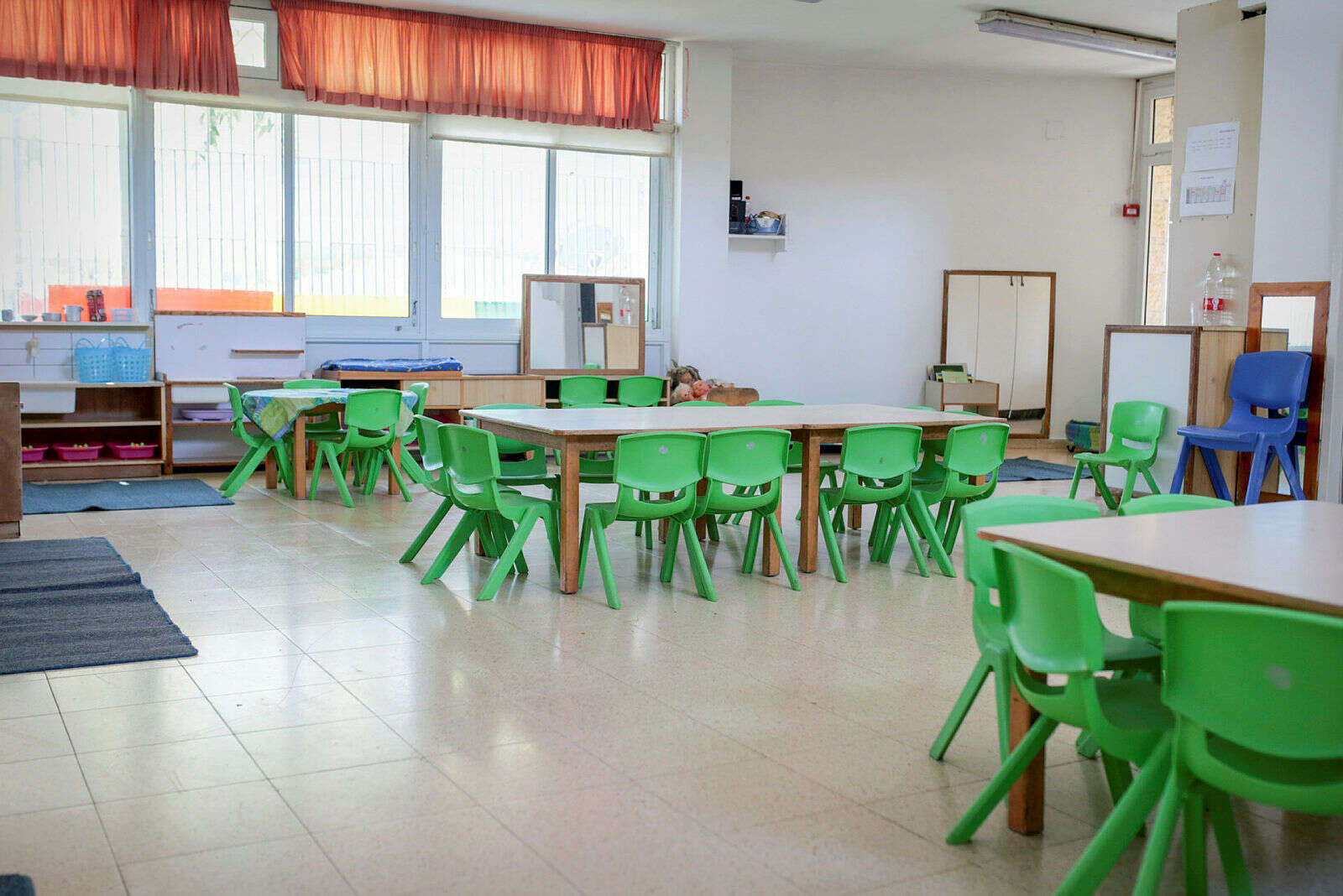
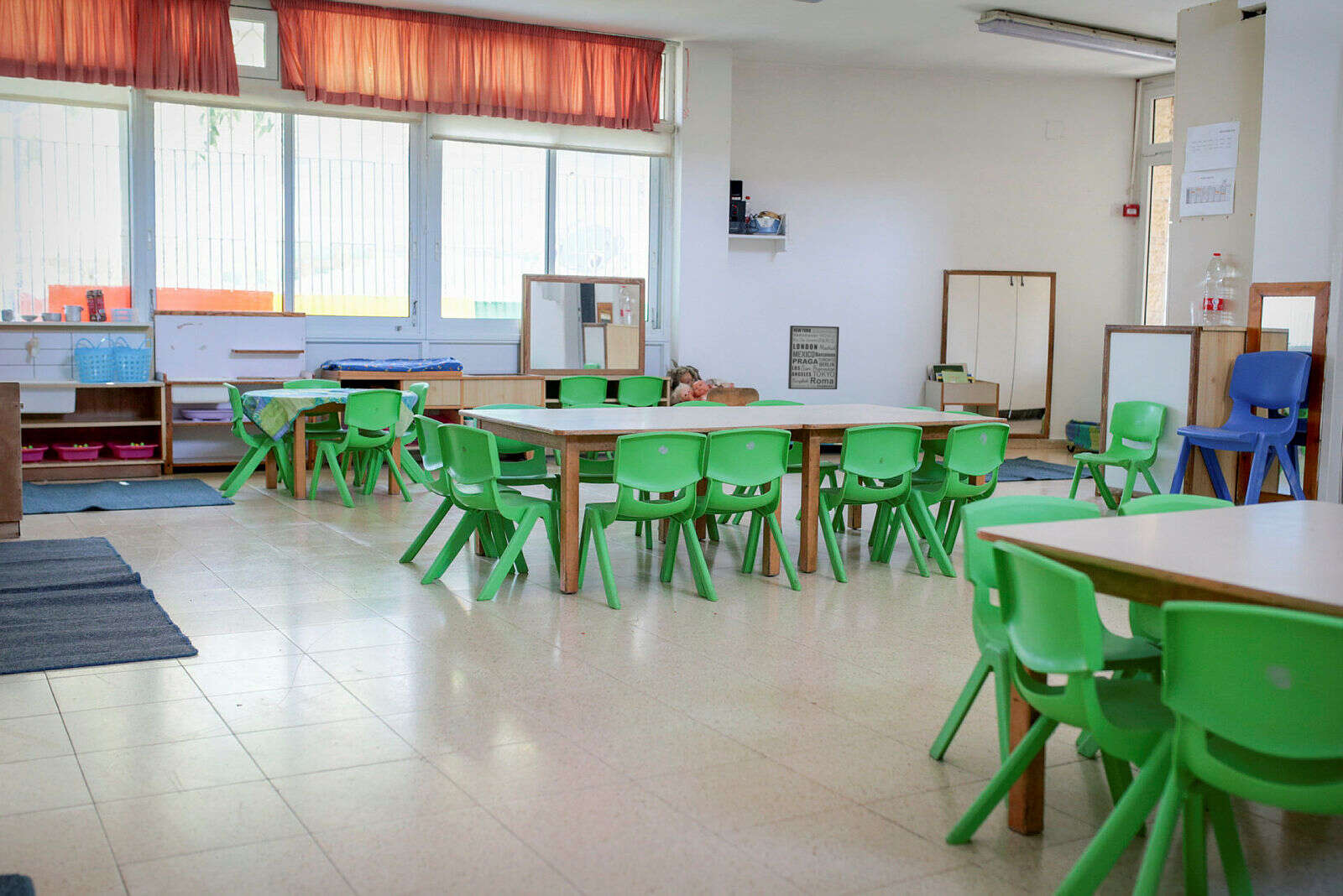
+ wall art (813, 357)
